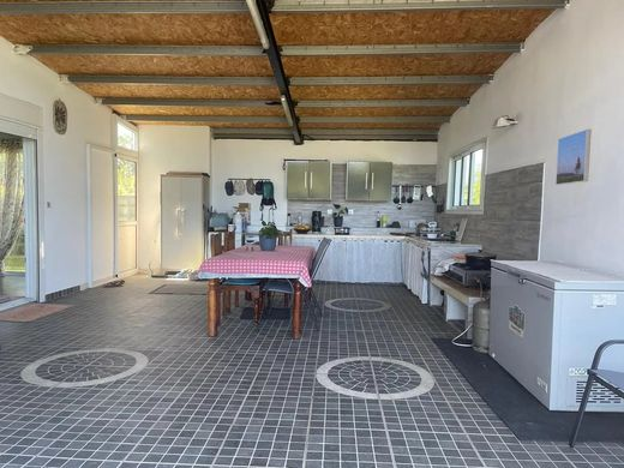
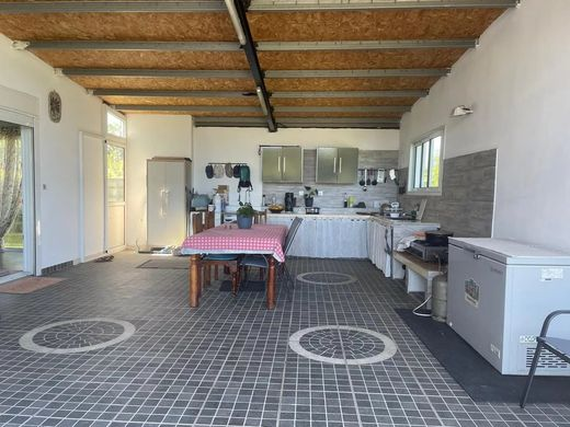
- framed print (571, 158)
